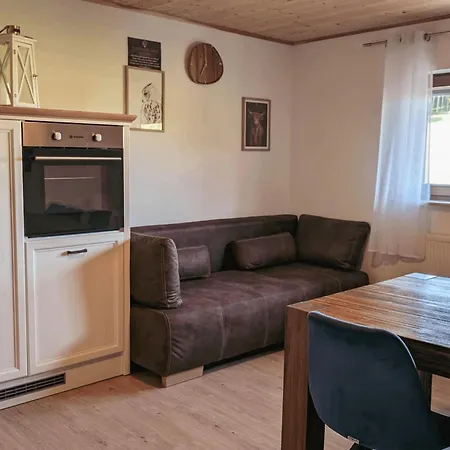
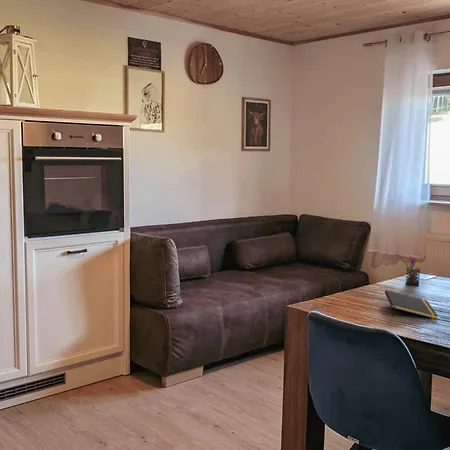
+ pen holder (411, 270)
+ notepad (409, 303)
